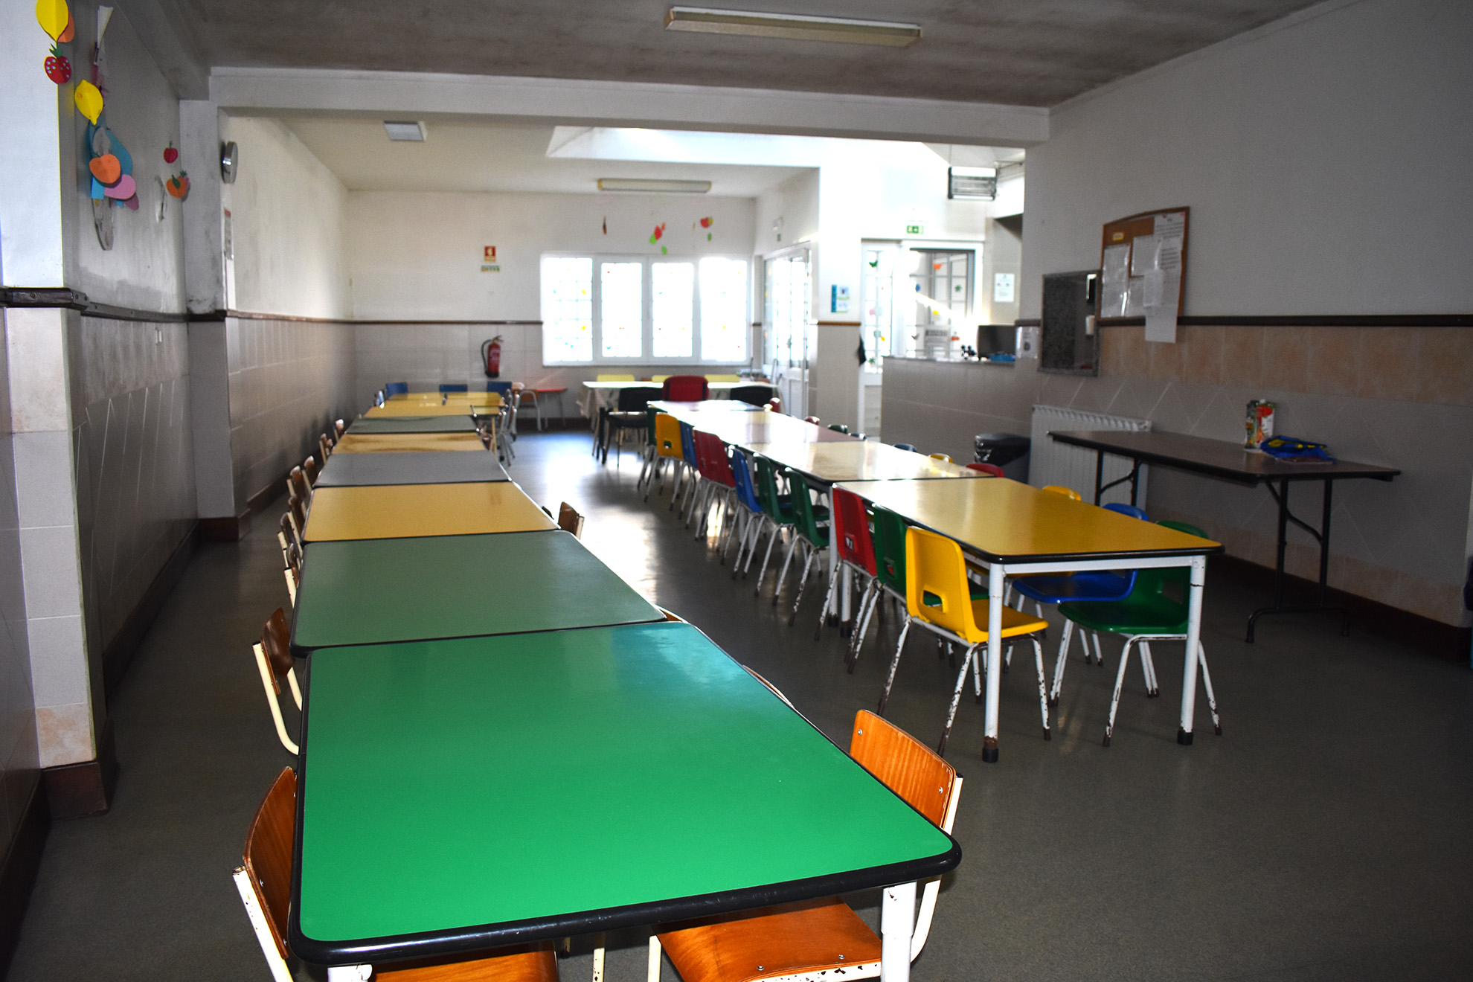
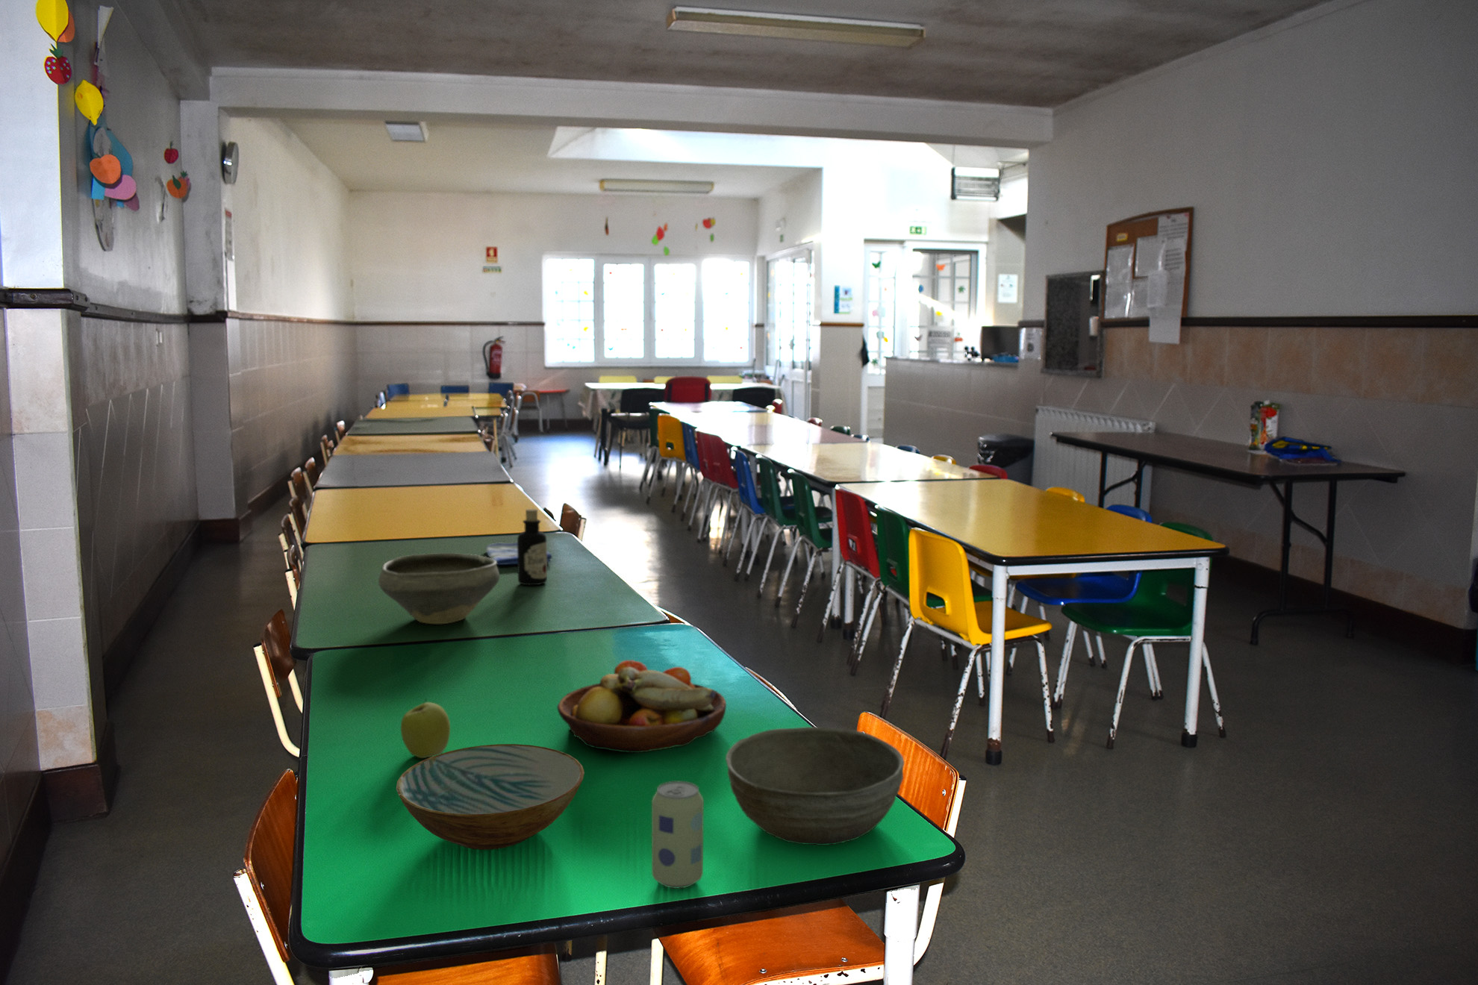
+ bowl (813, 788)
+ fruit bowl (644, 695)
+ bowl (440, 589)
+ apple (424, 726)
+ beverage can (677, 834)
+ dish towel (517, 552)
+ bowl (492, 804)
+ bottle (531, 546)
